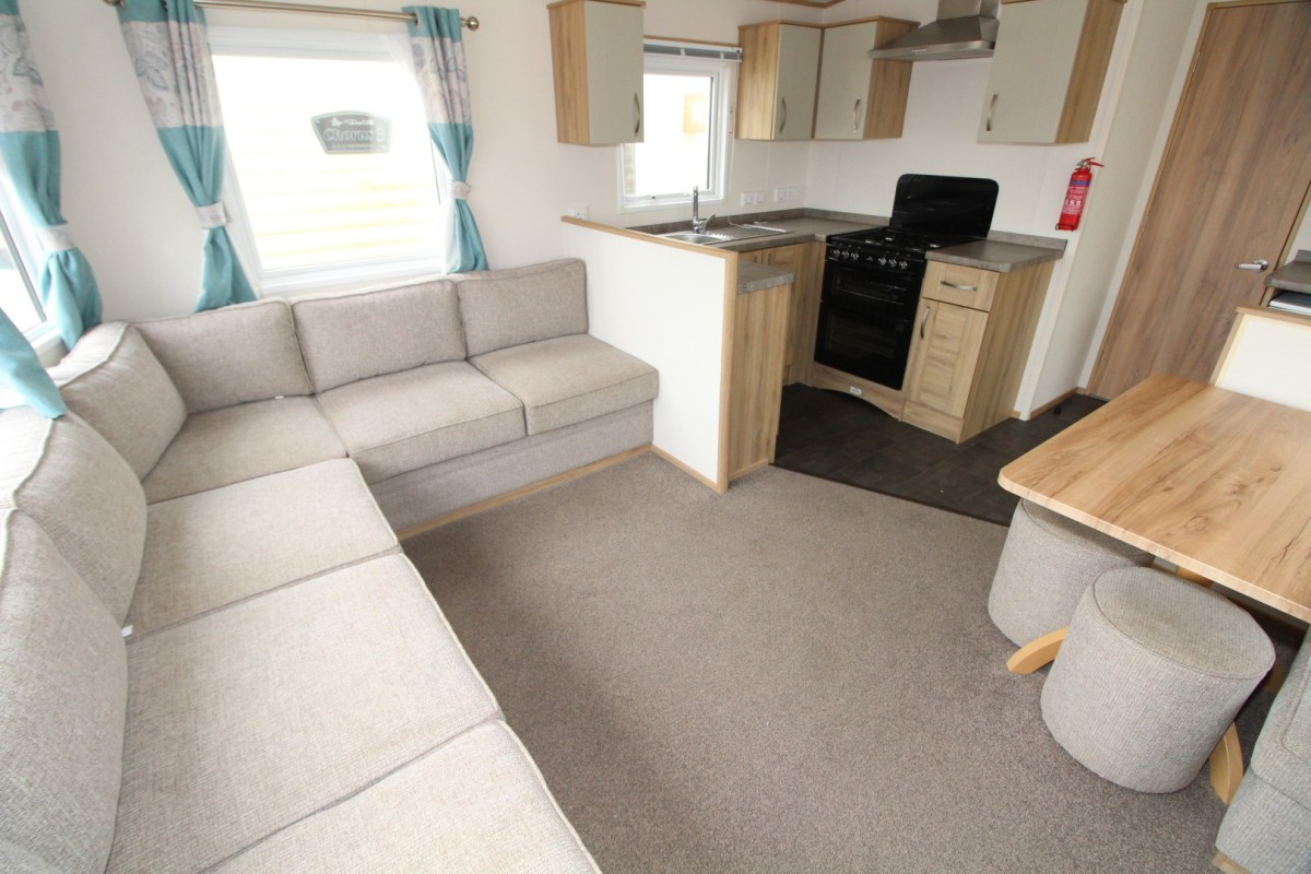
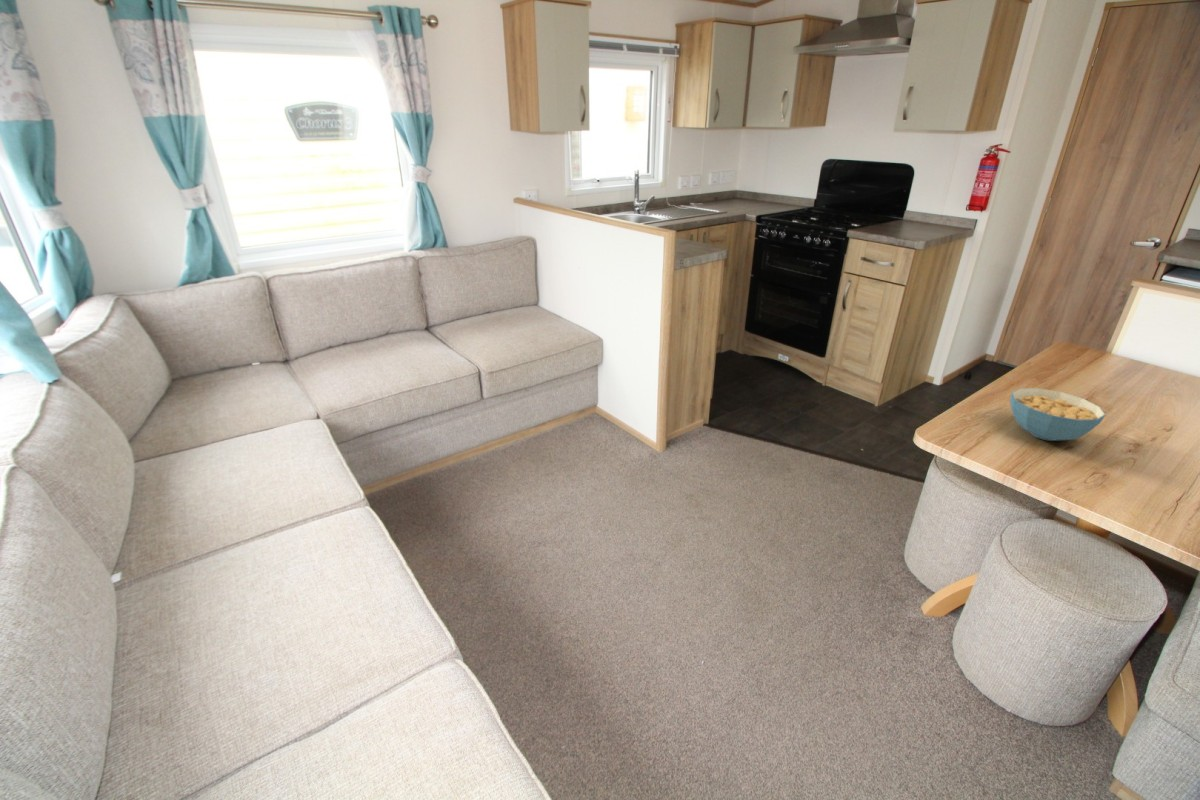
+ cereal bowl (1050, 419)
